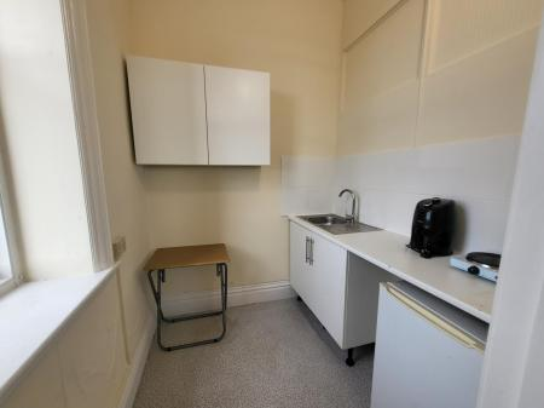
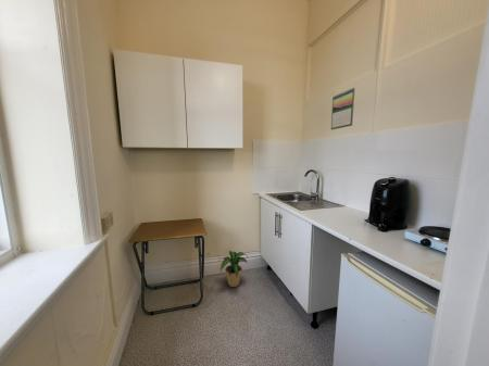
+ calendar (341, 110)
+ potted plant (234, 269)
